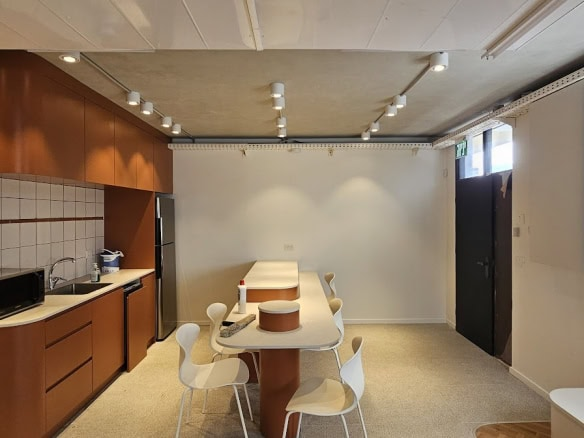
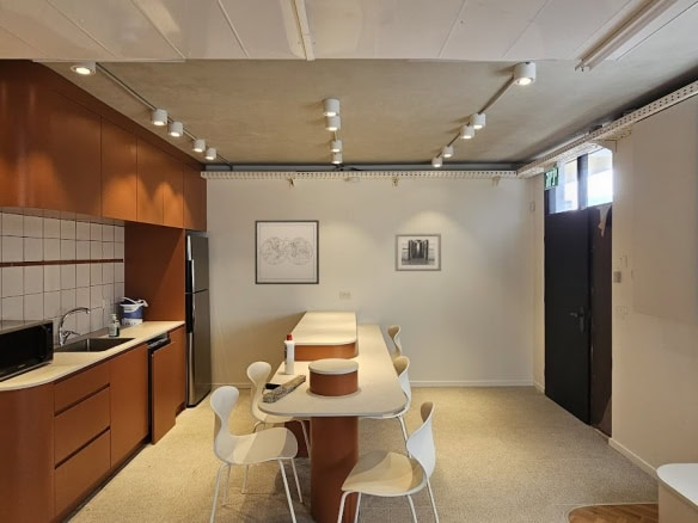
+ wall art (287, 252)
+ wall art (417, 252)
